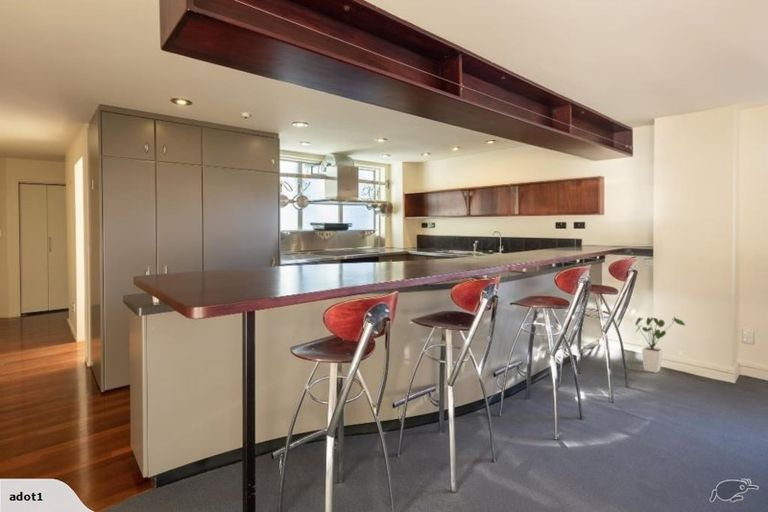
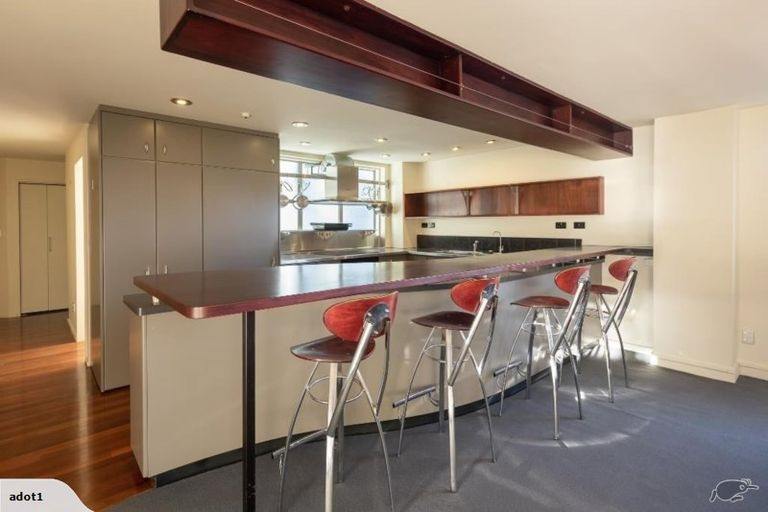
- house plant (656, 342)
